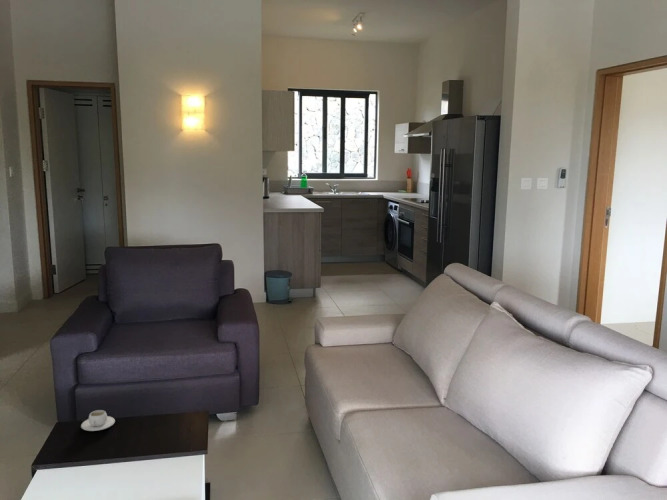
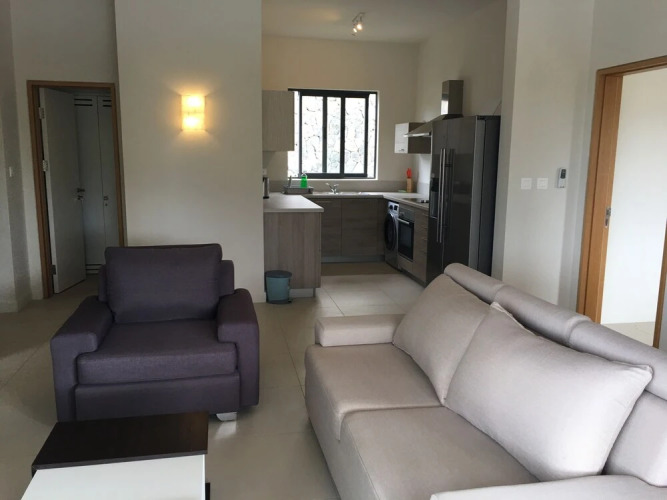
- teacup (98, 419)
